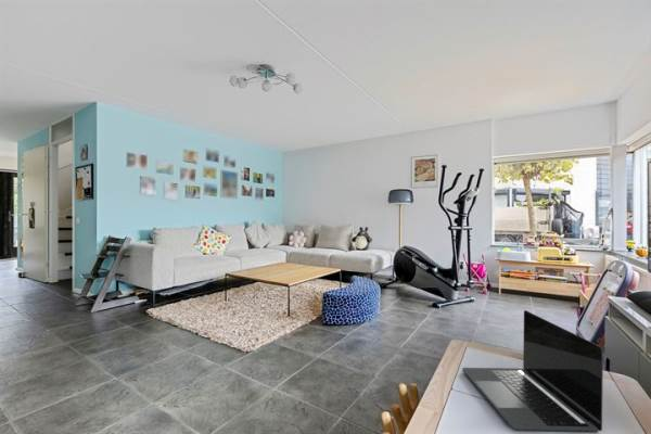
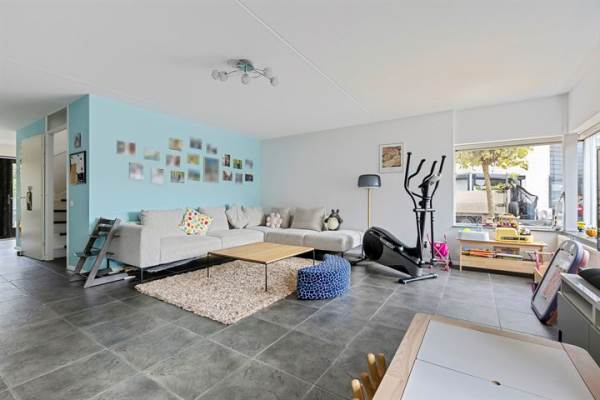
- laptop (523, 360)
